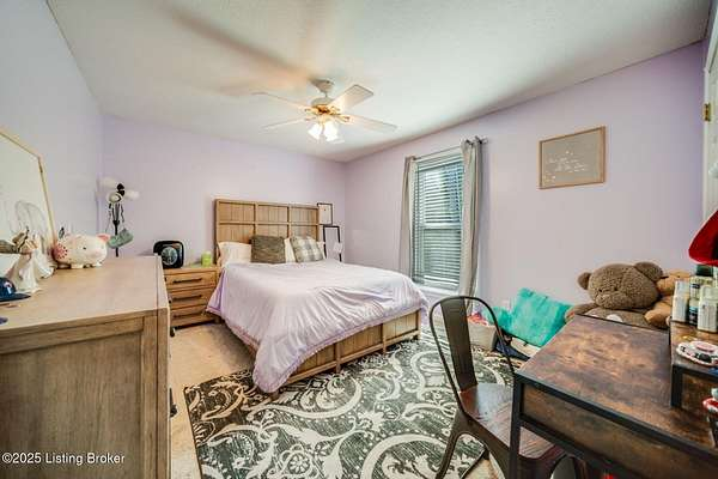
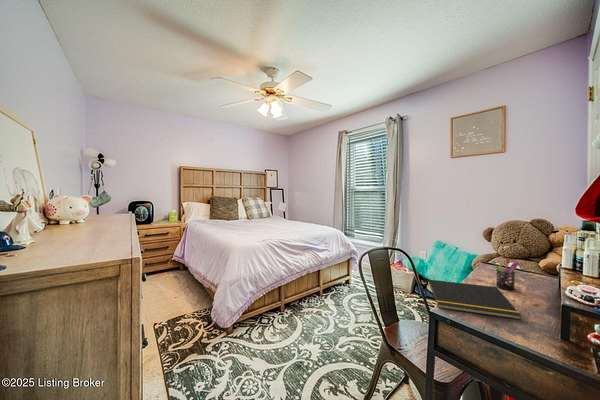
+ pen holder (503, 272)
+ notepad (468, 296)
